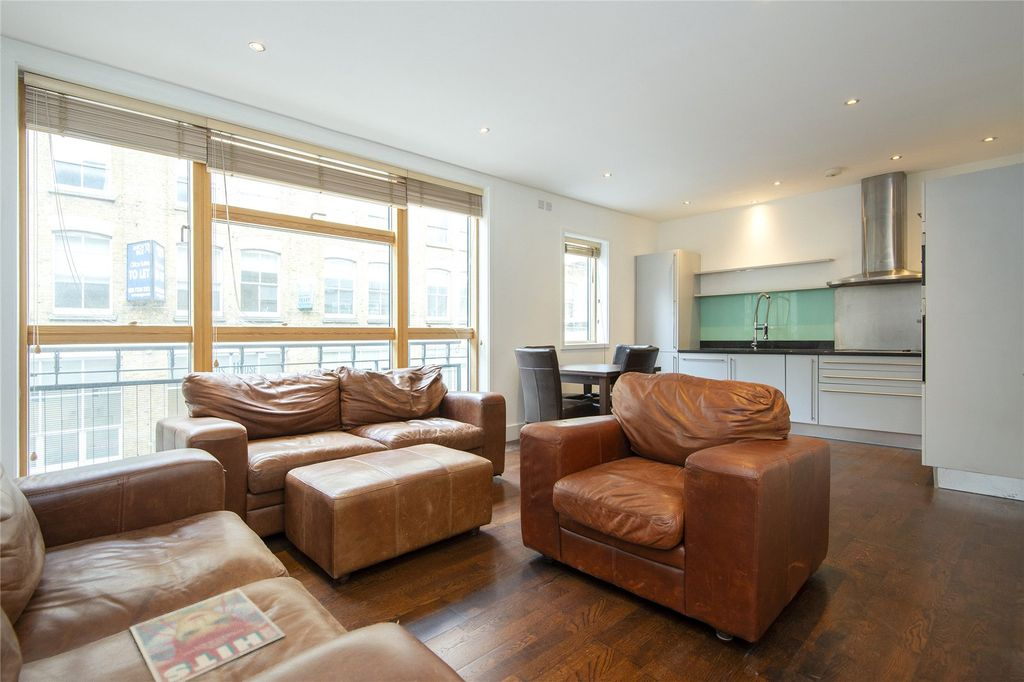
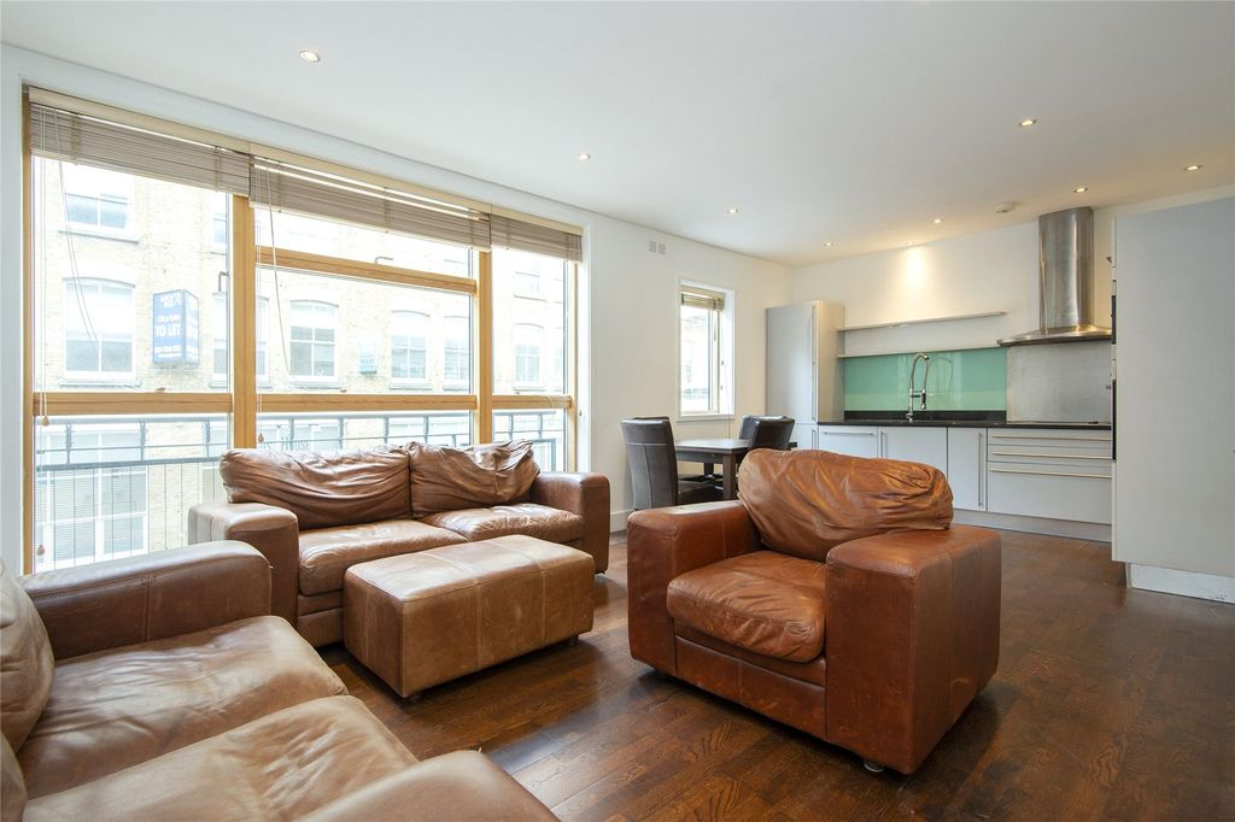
- magazine (206, 631)
